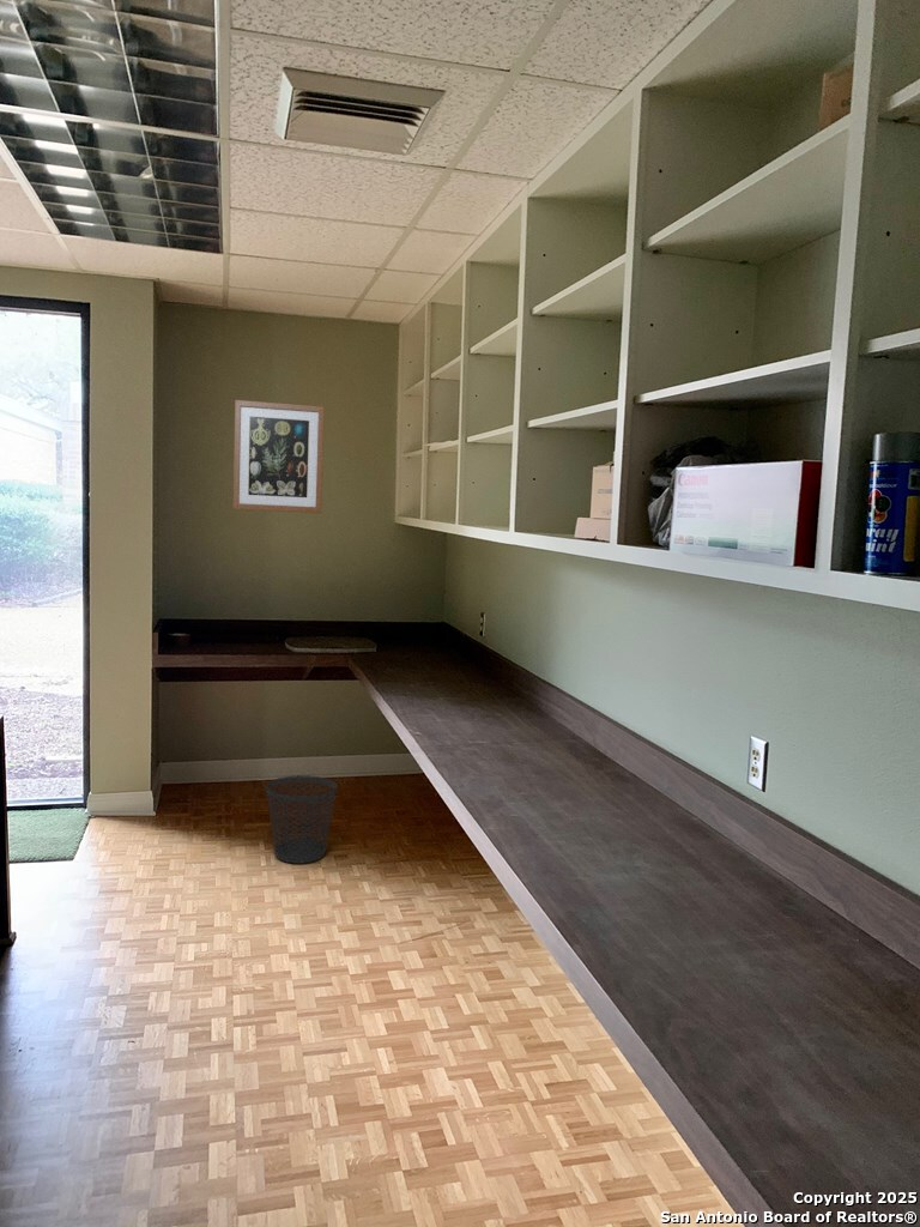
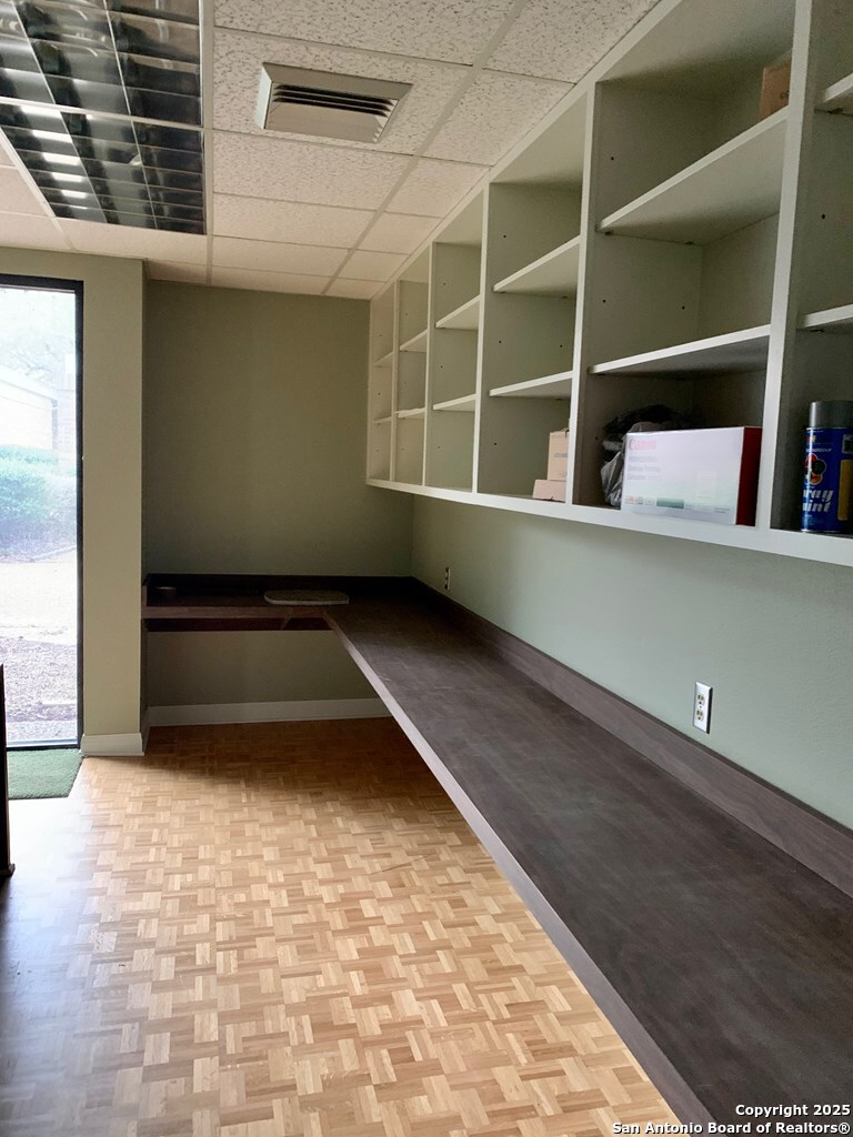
- wall art (278, 457)
- wastebasket (301, 820)
